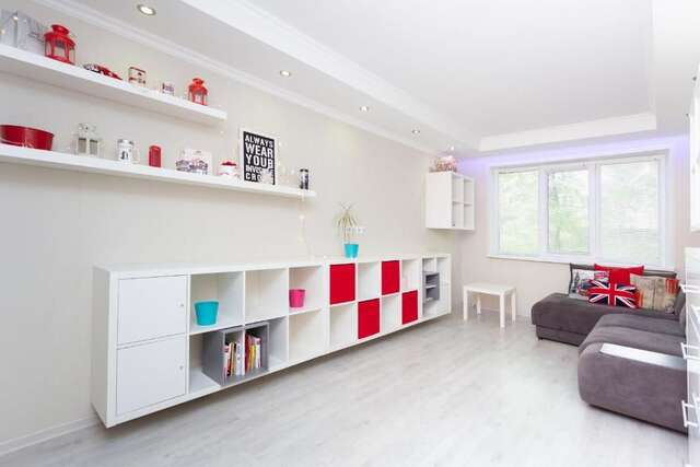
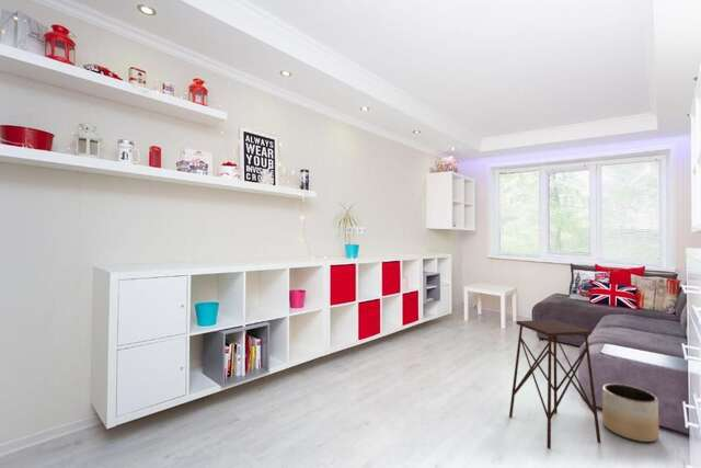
+ side table (554, 377)
+ planter (629, 411)
